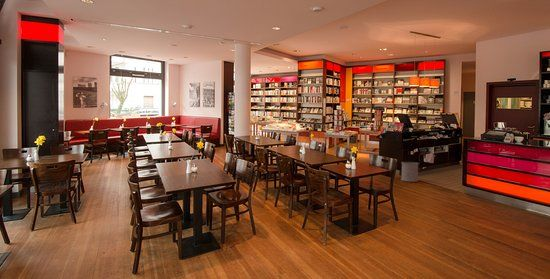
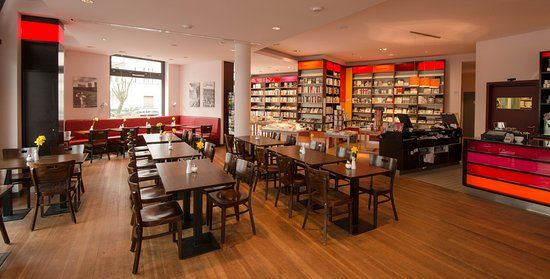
- waste bin (409, 171)
